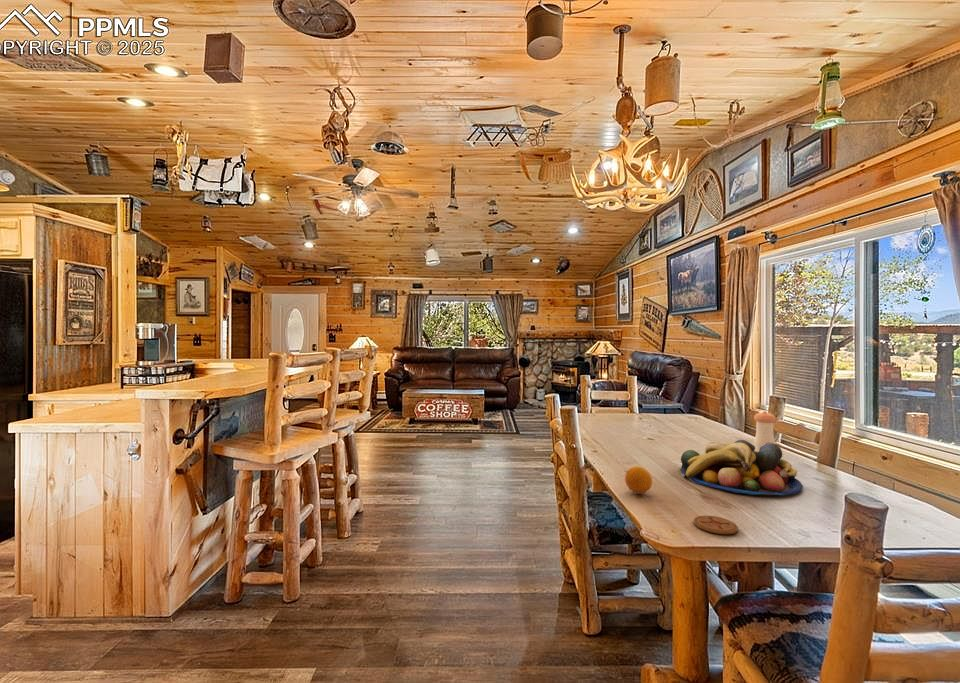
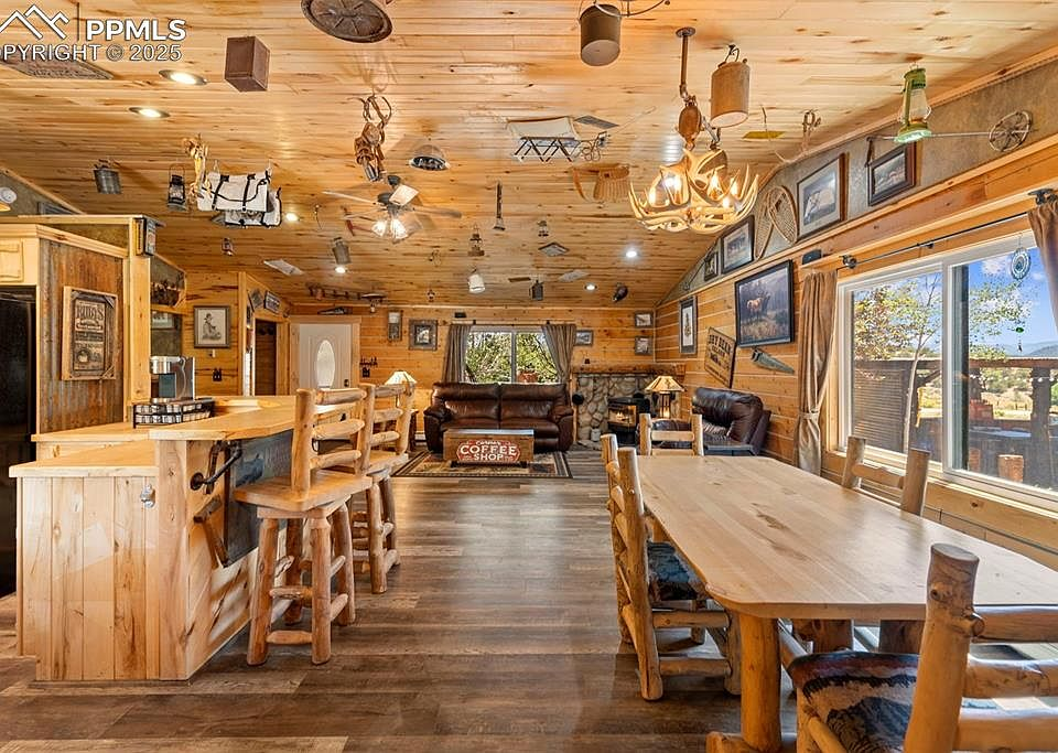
- pepper shaker (764, 436)
- fruit (638, 479)
- fruit bowl (738, 459)
- coaster (715, 524)
